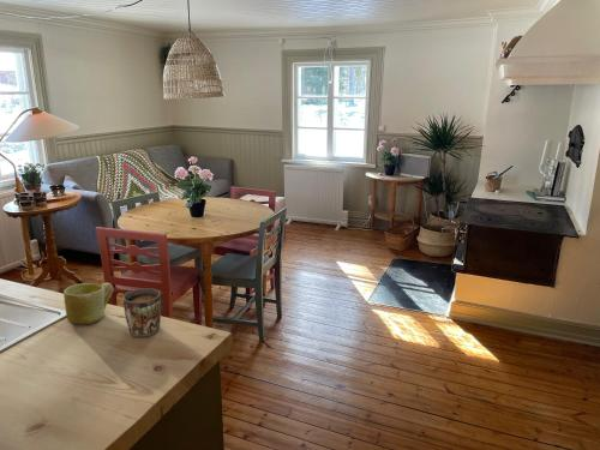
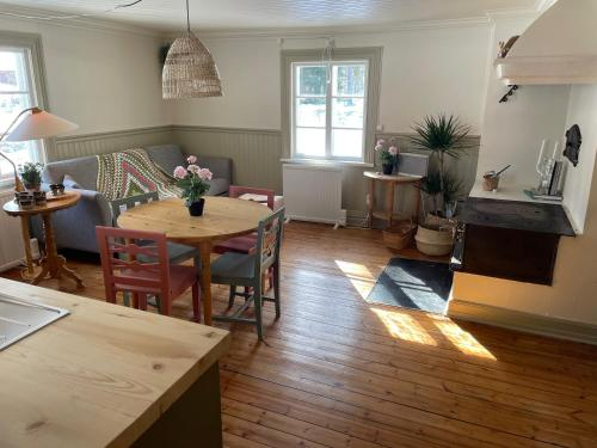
- mug (91, 301)
- mug (139, 310)
